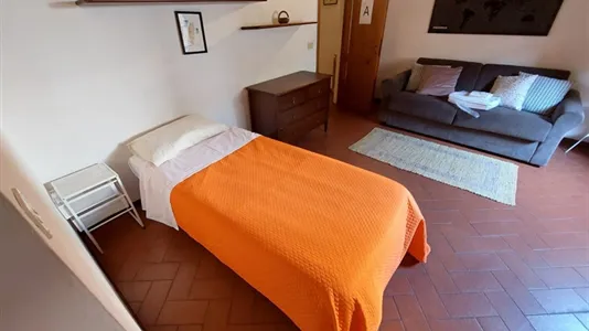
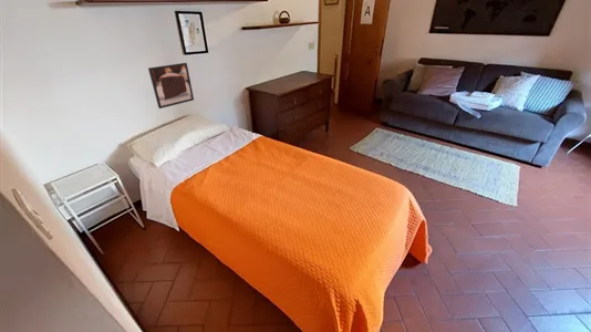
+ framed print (173, 85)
